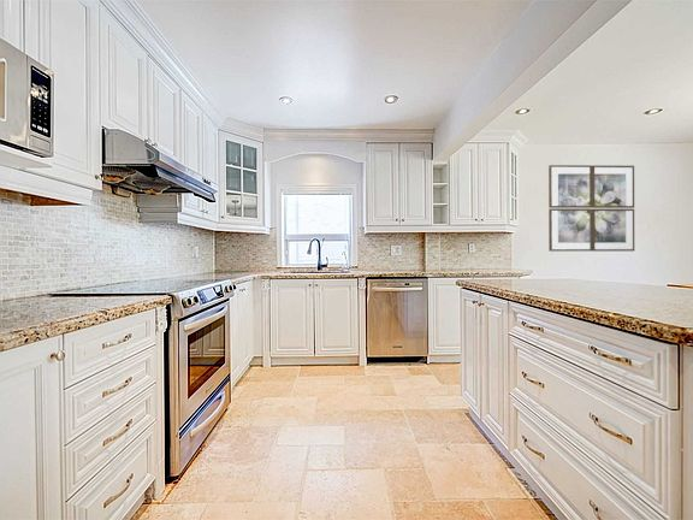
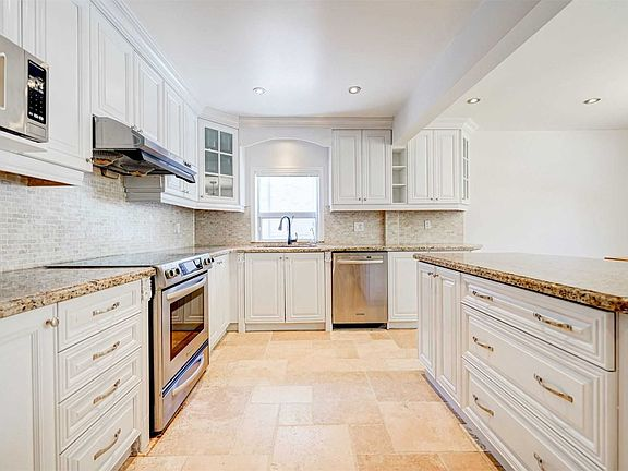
- wall art (591, 208)
